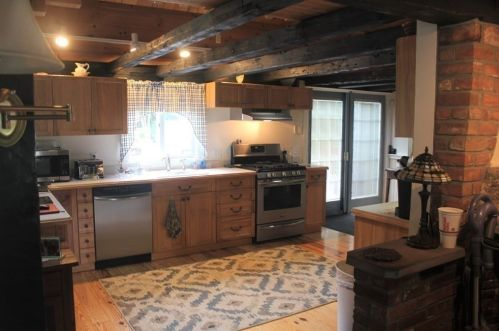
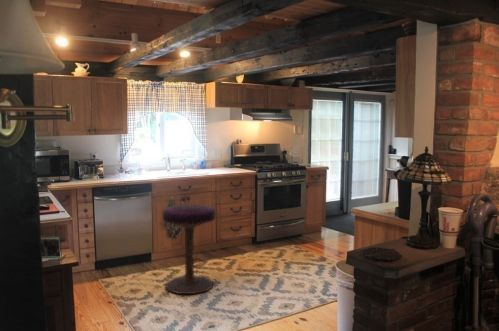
+ stool (189, 245)
